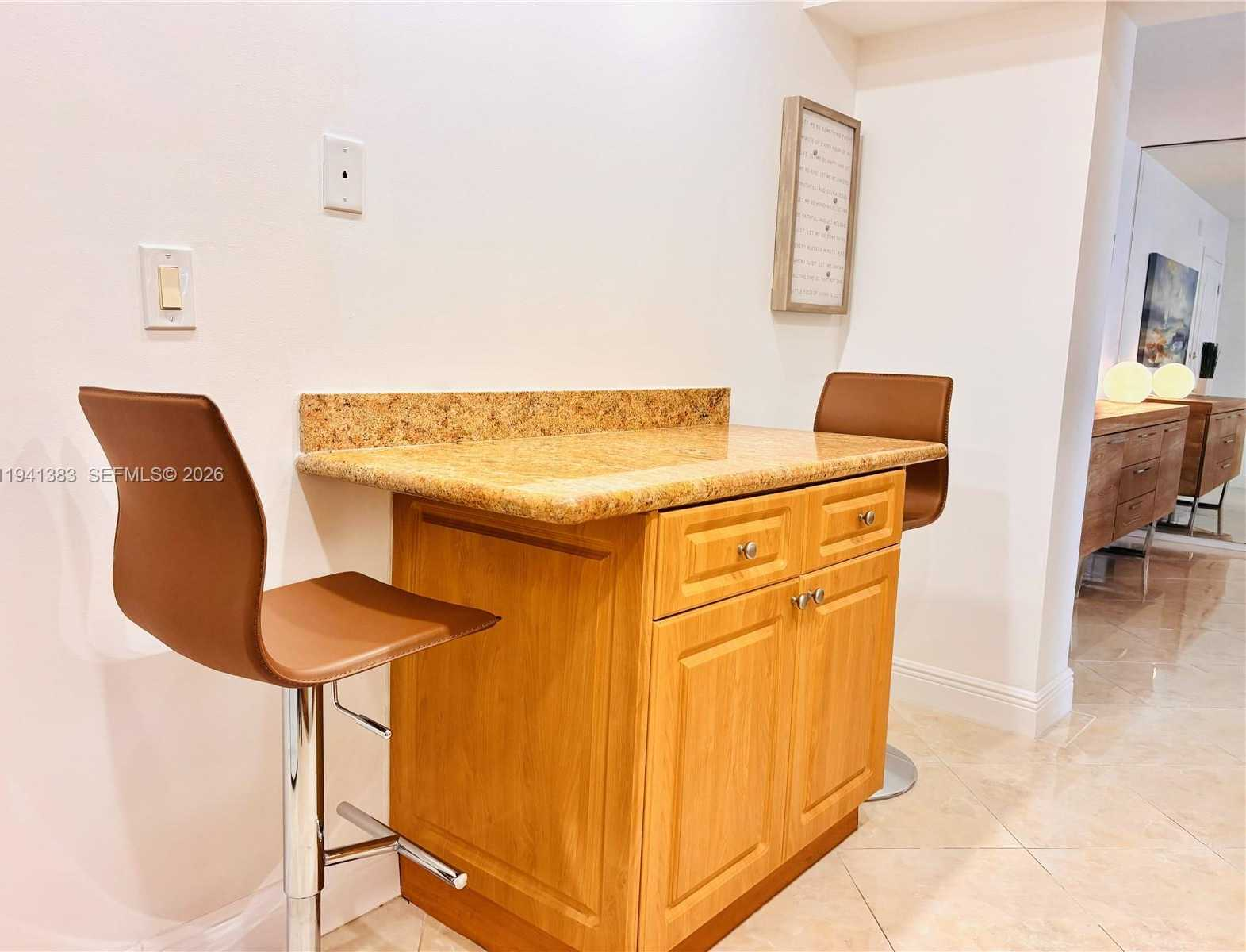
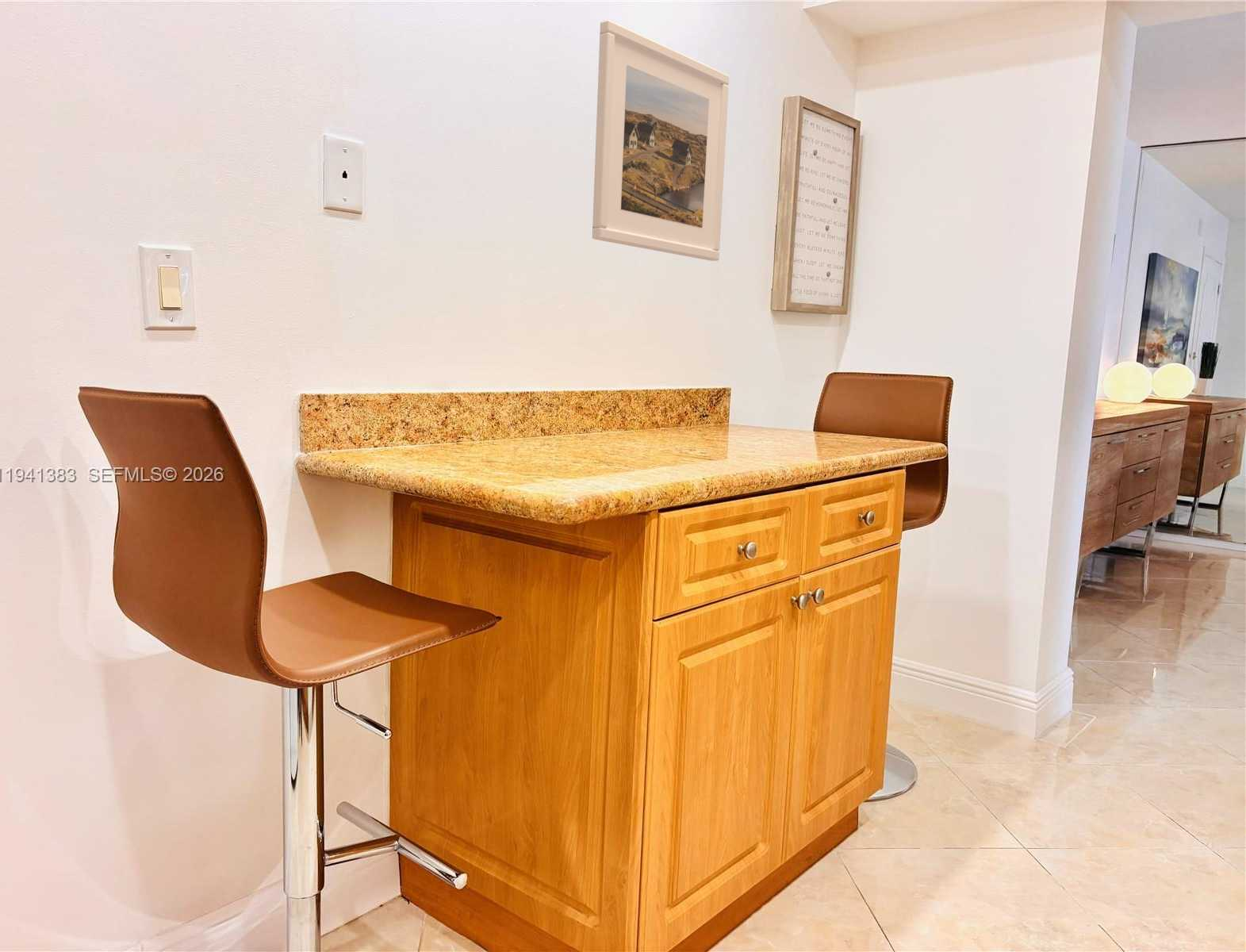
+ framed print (665, 152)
